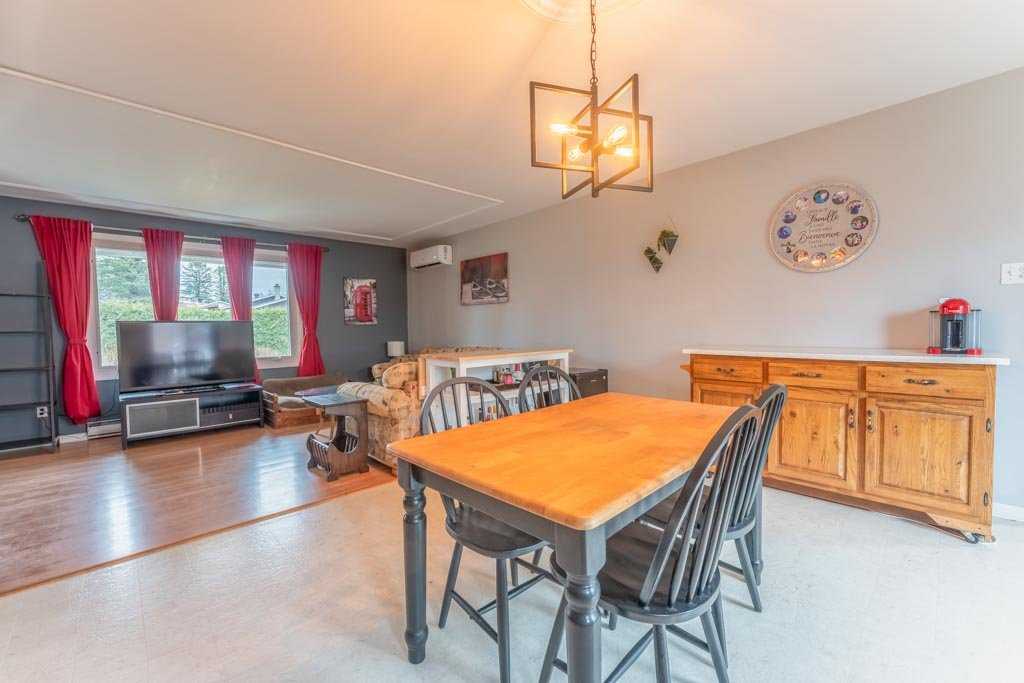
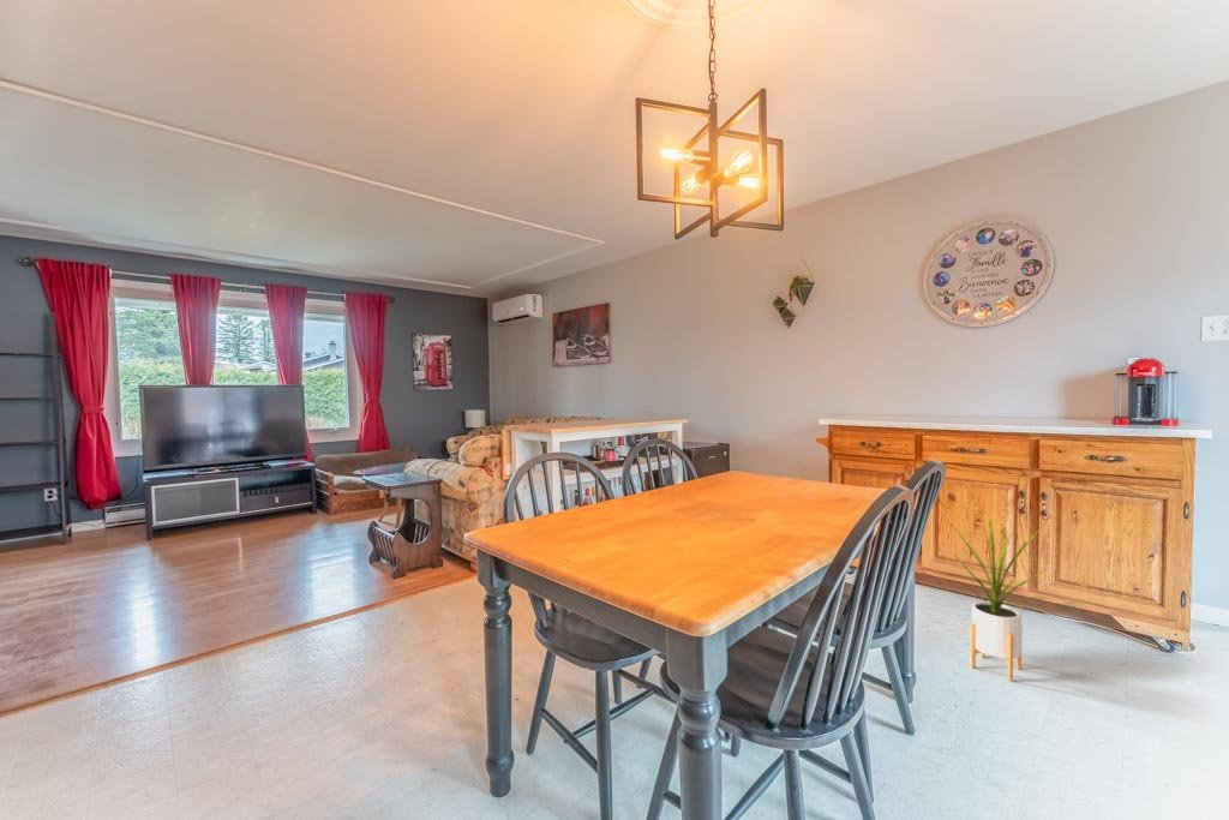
+ house plant (996, 592)
